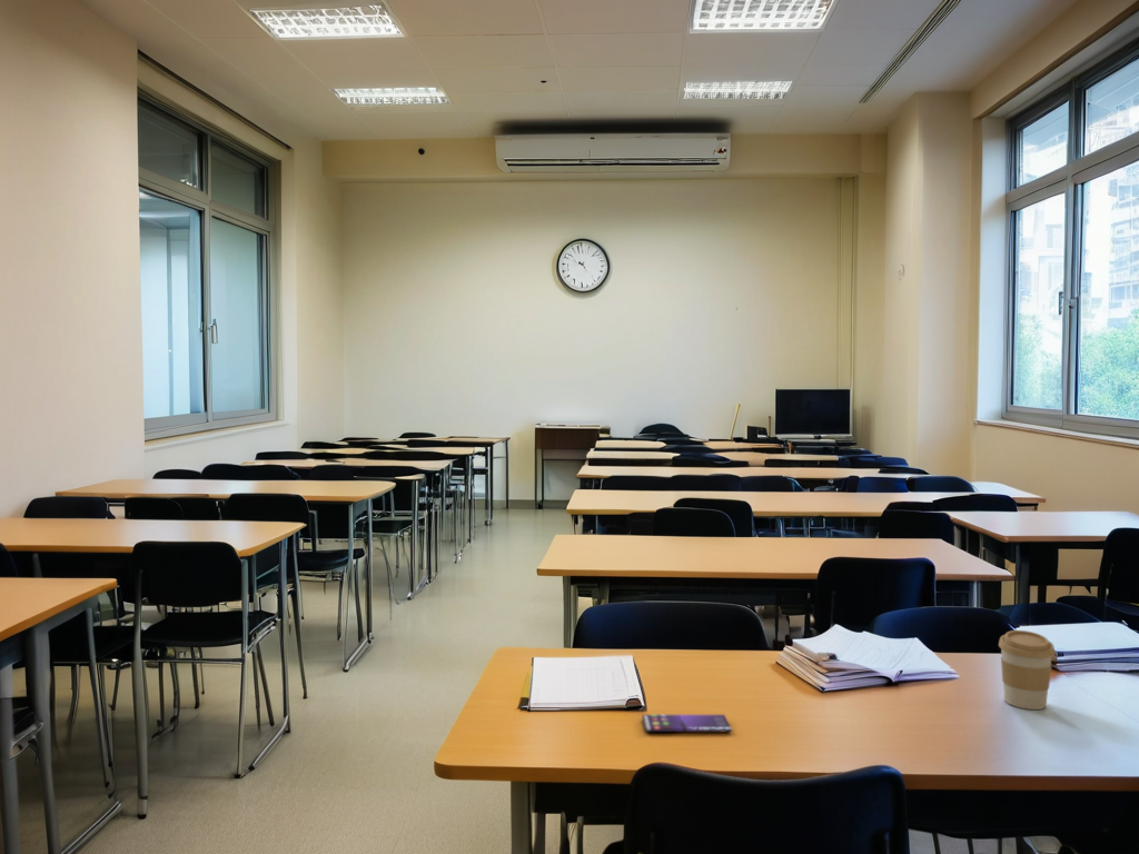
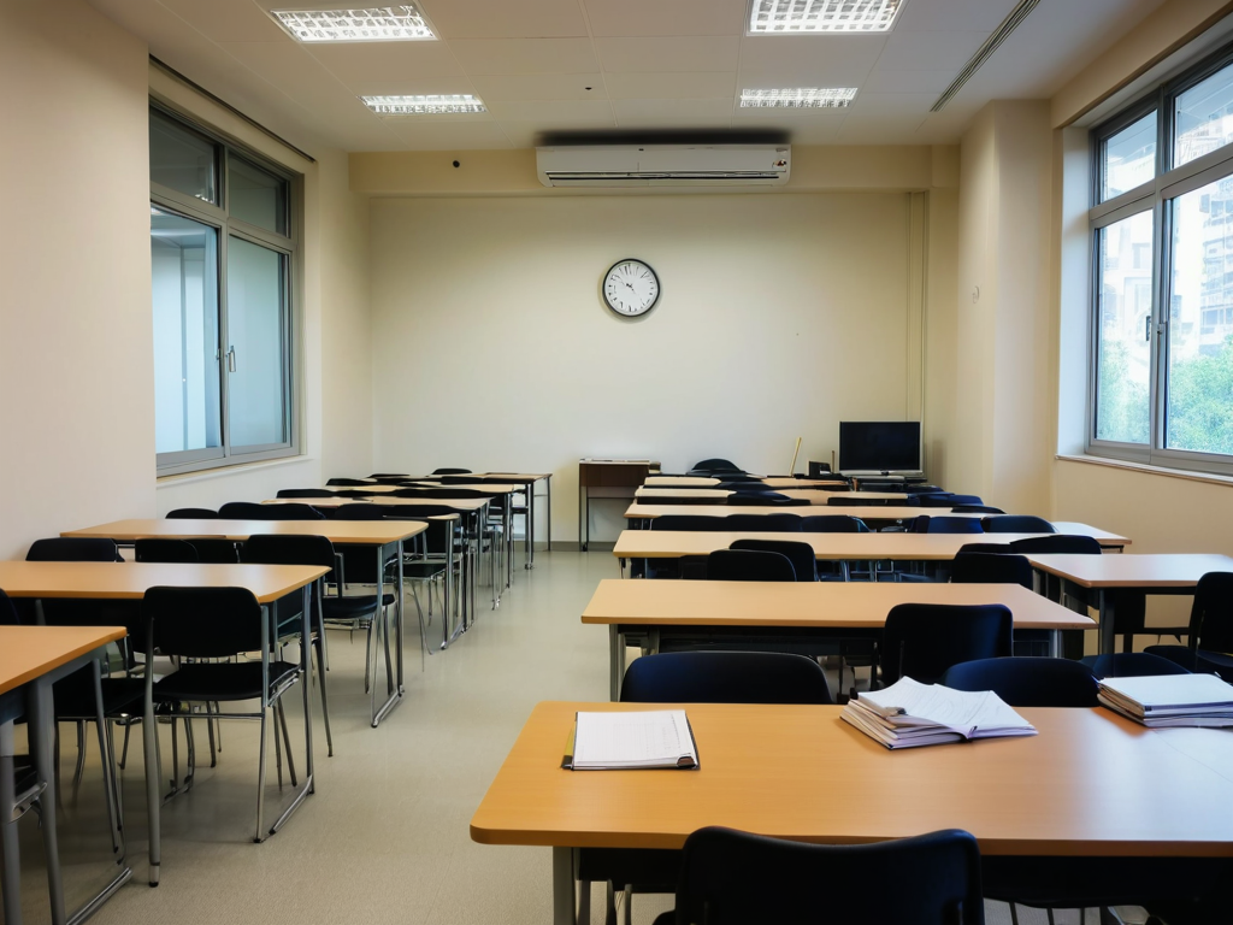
- smartphone (685, 723)
- coffee cup (1026, 668)
